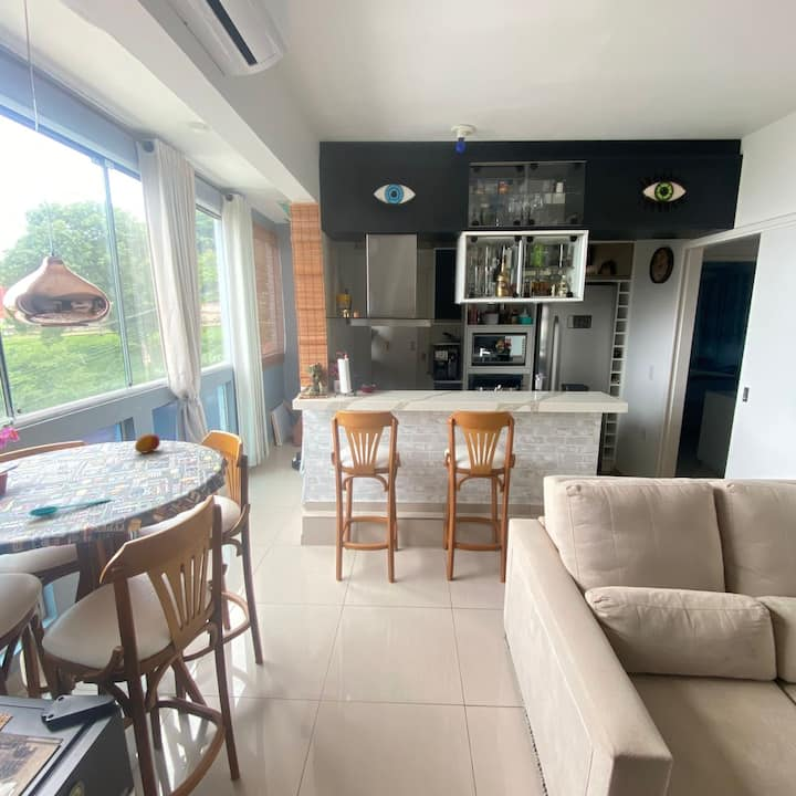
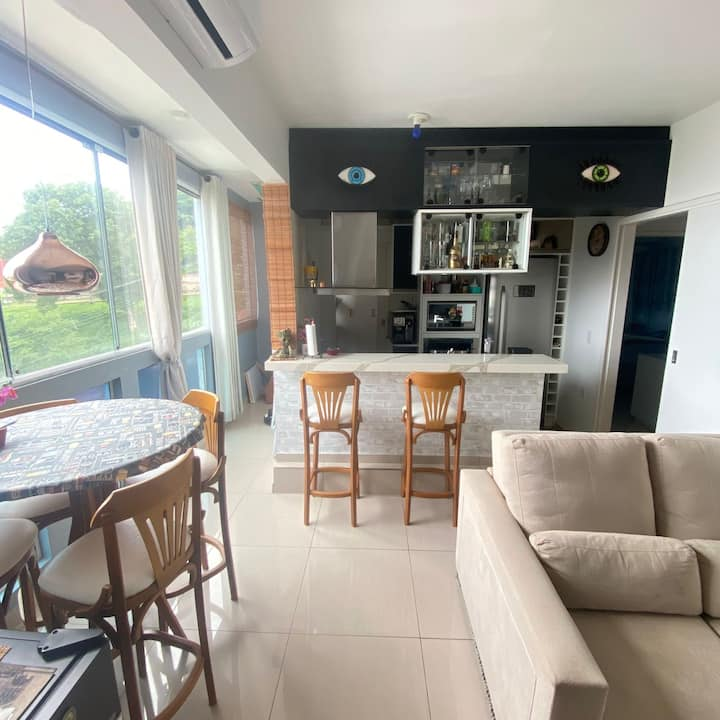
- spoon (71, 505)
- fruit (147, 442)
